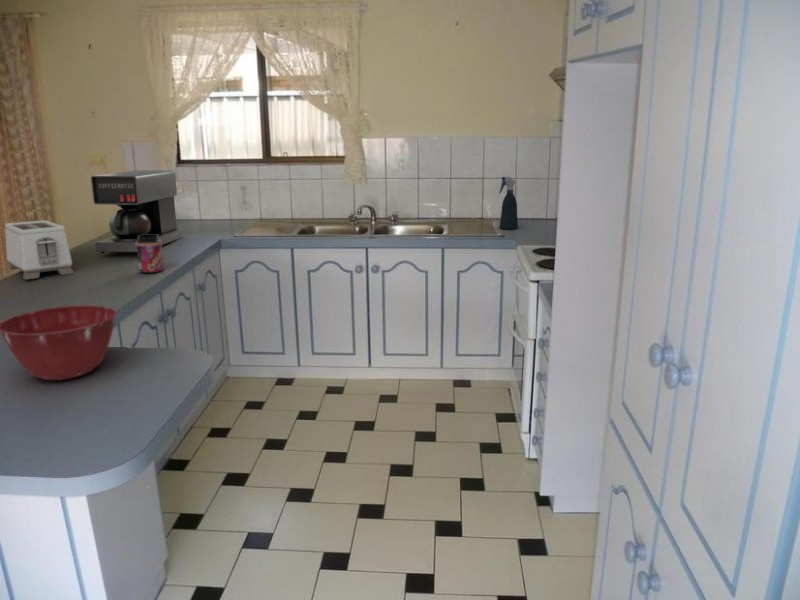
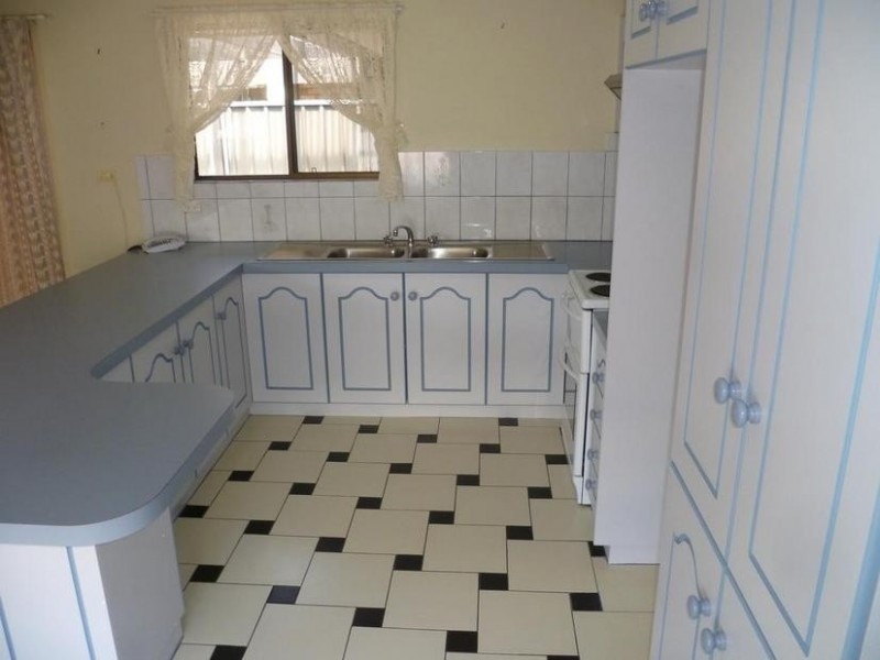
- spray bottle (509, 202)
- coffee maker (138, 210)
- mixing bowl (62, 344)
- toaster (38, 248)
- jar (149, 253)
